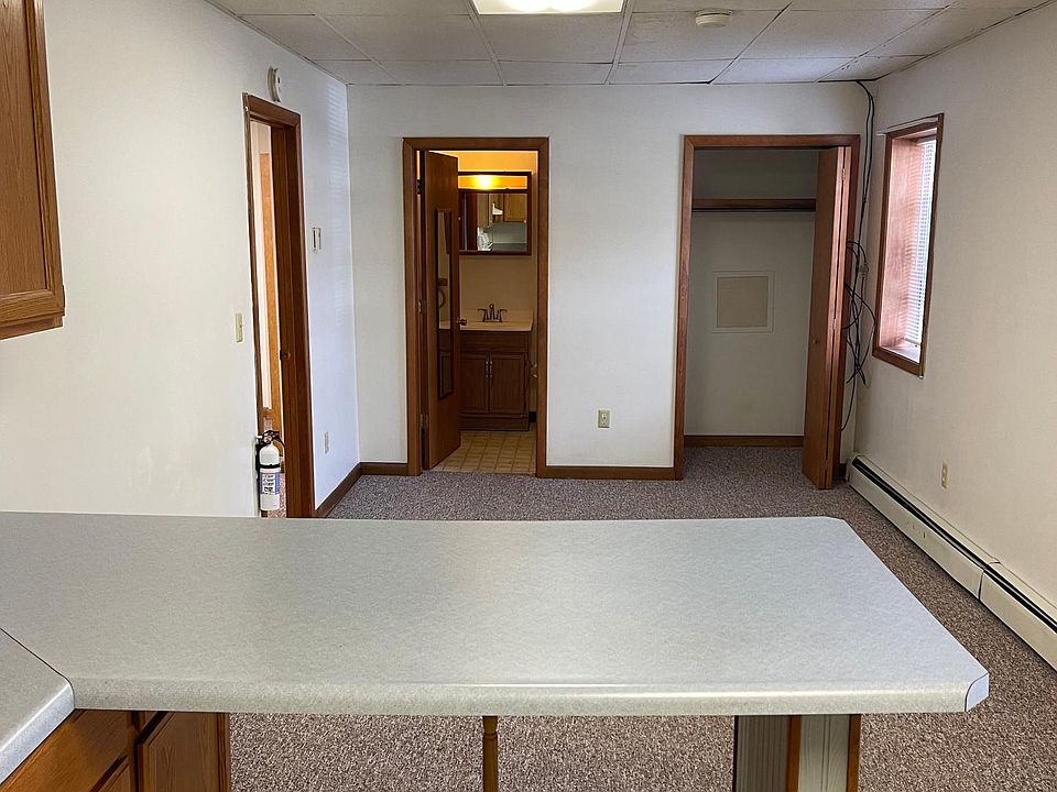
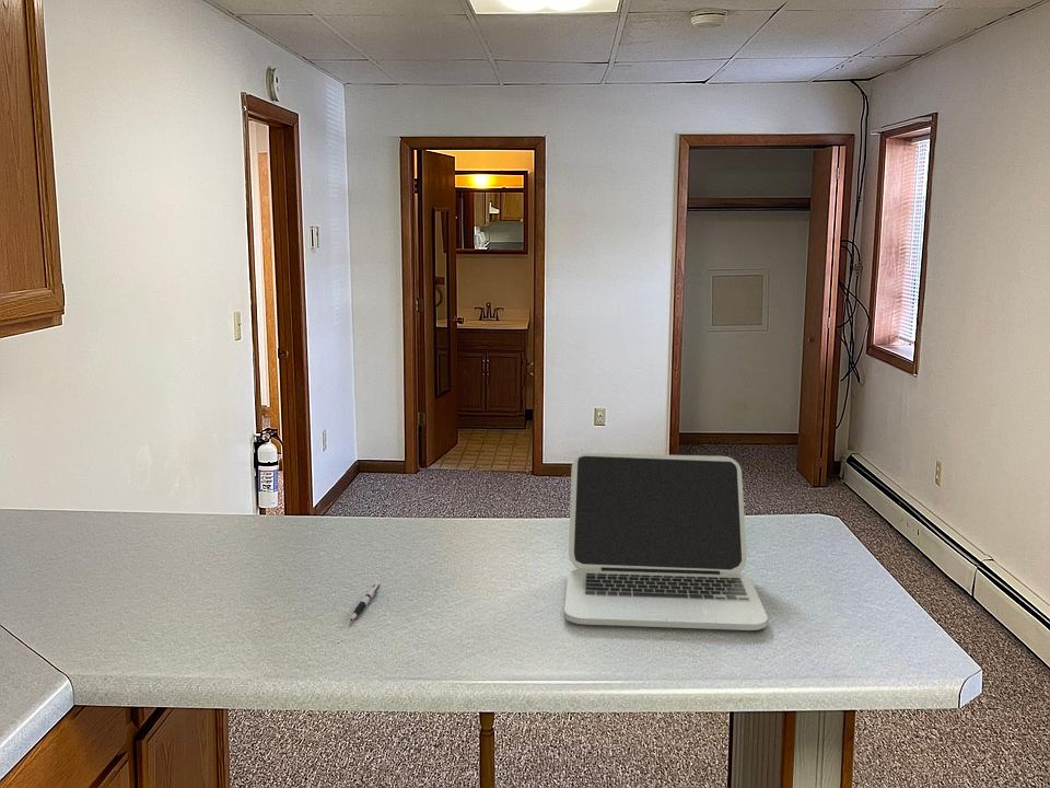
+ laptop (660, 532)
+ pen (365, 600)
